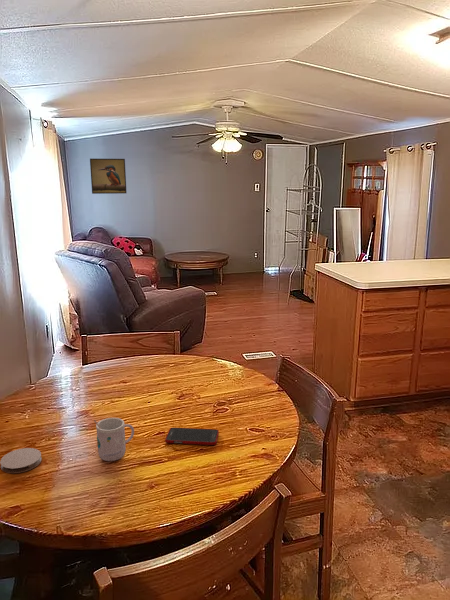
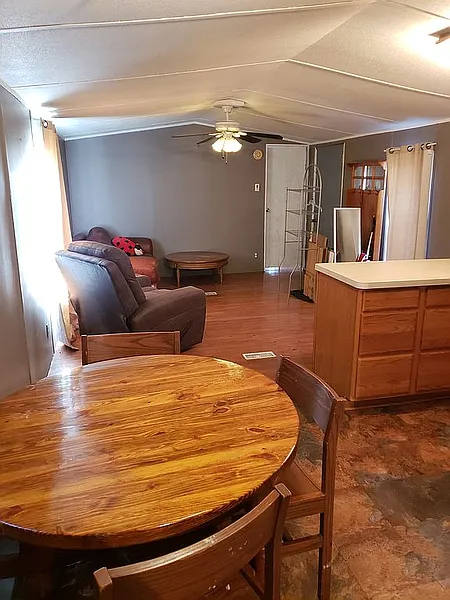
- coaster (21, 460)
- cell phone (192, 436)
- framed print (108, 176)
- mug (115, 434)
